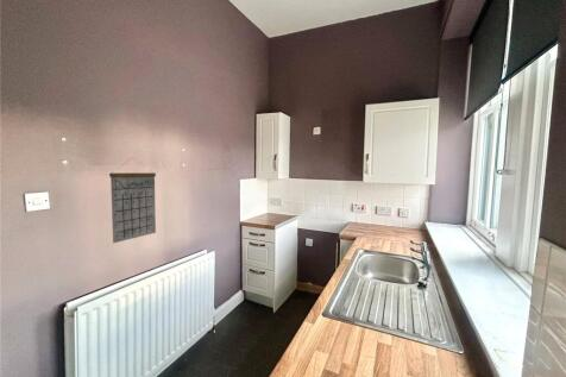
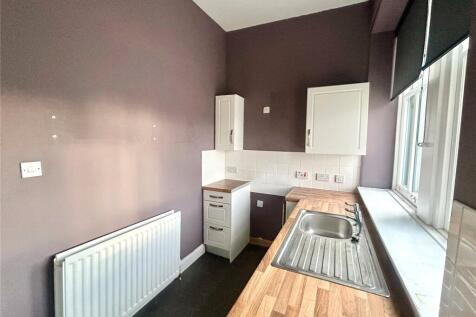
- calendar (134, 197)
